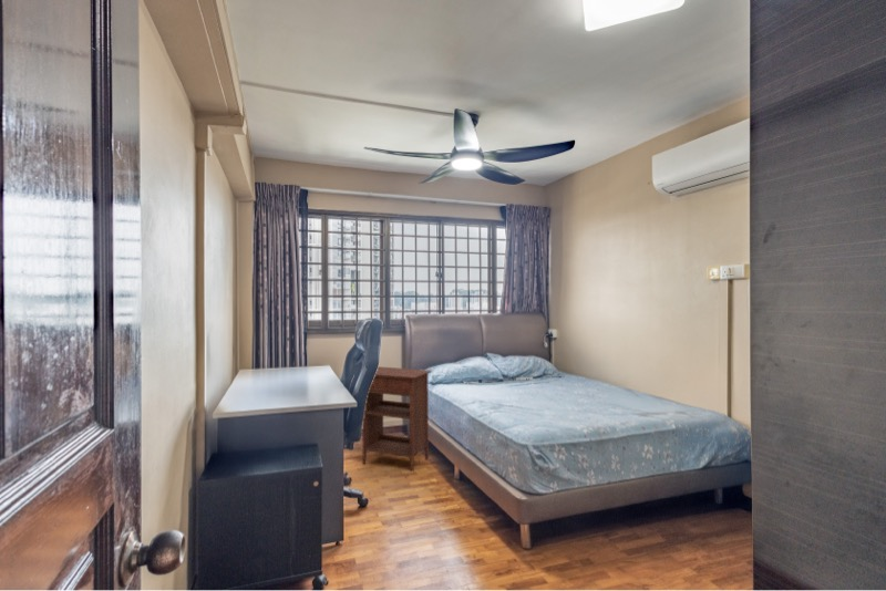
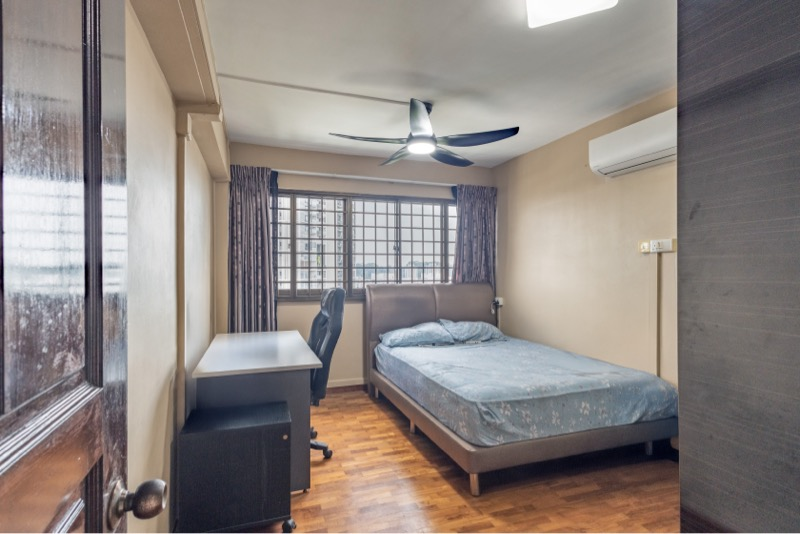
- nightstand (394, 416)
